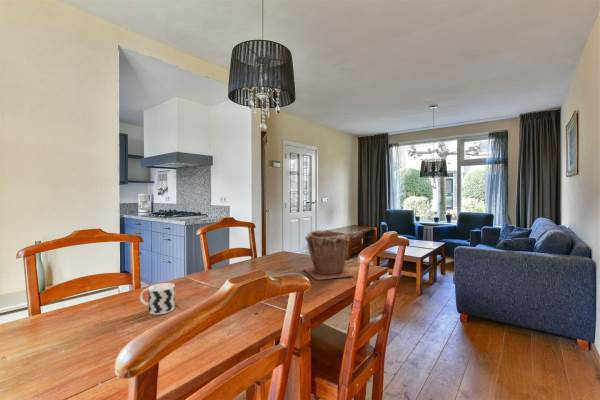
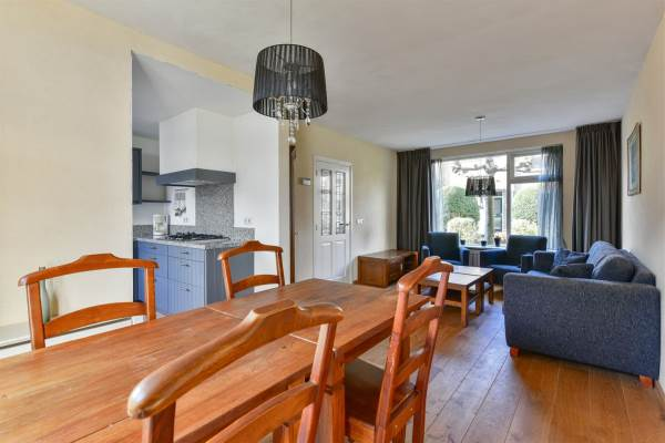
- cup (157, 298)
- plant pot (327, 252)
